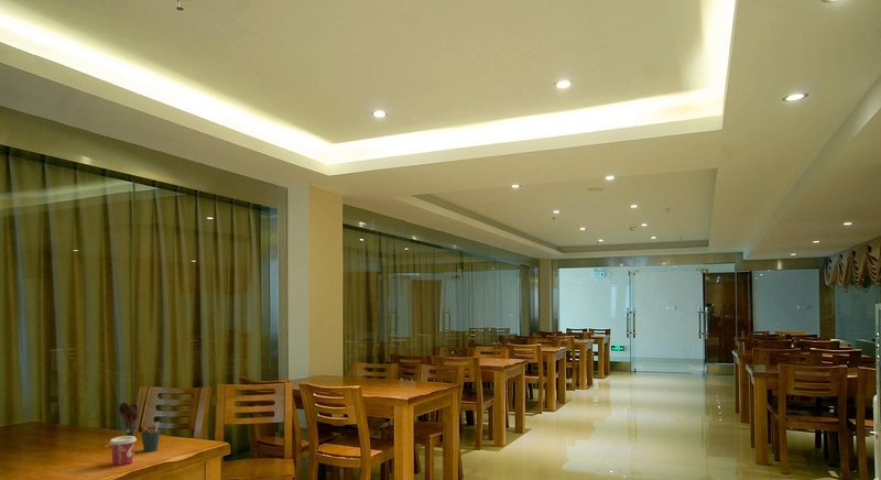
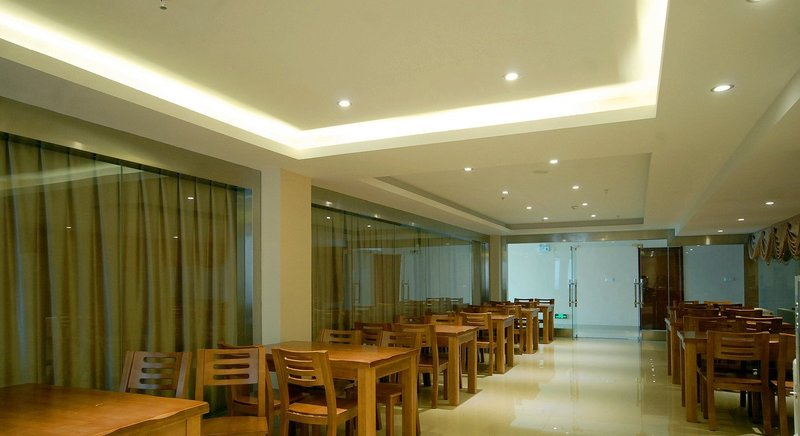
- utensil holder (128, 422)
- cup (122, 450)
- pen holder (150, 435)
